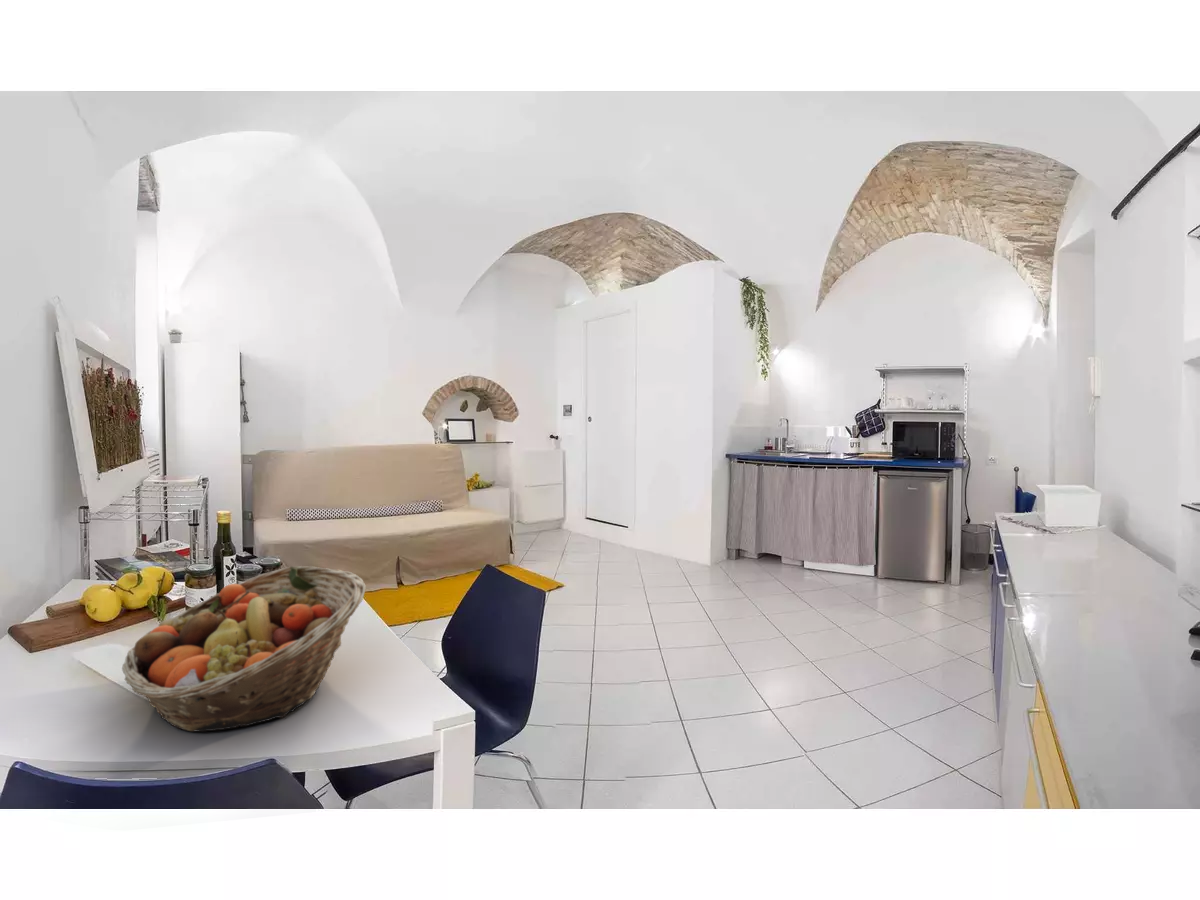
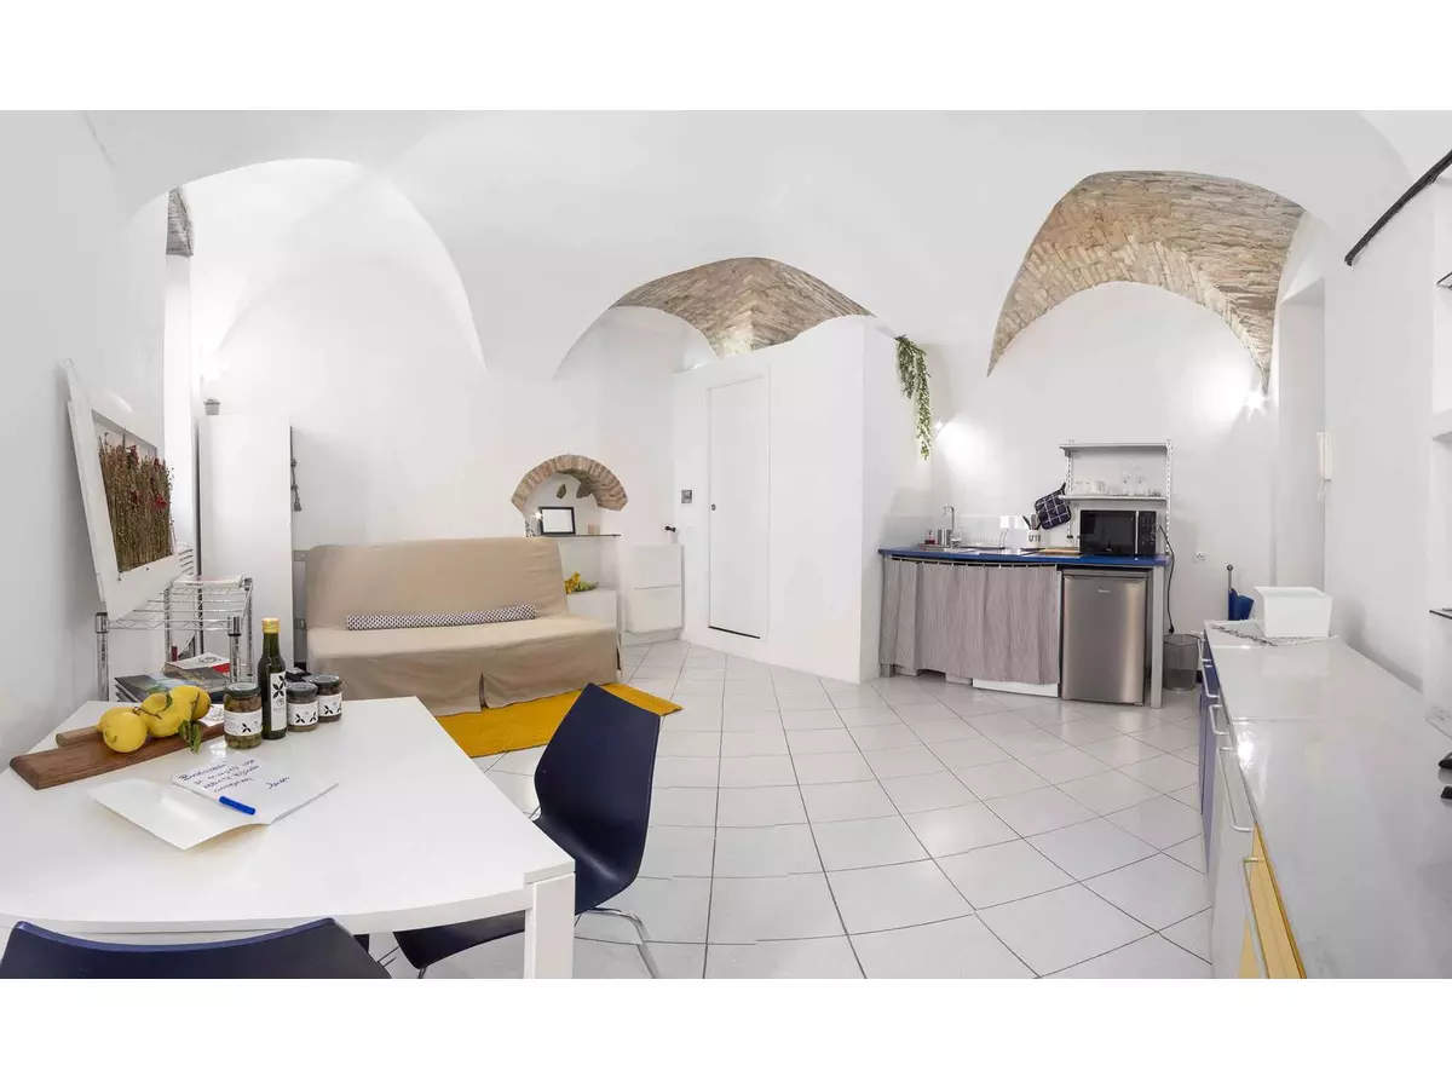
- fruit basket (252, 637)
